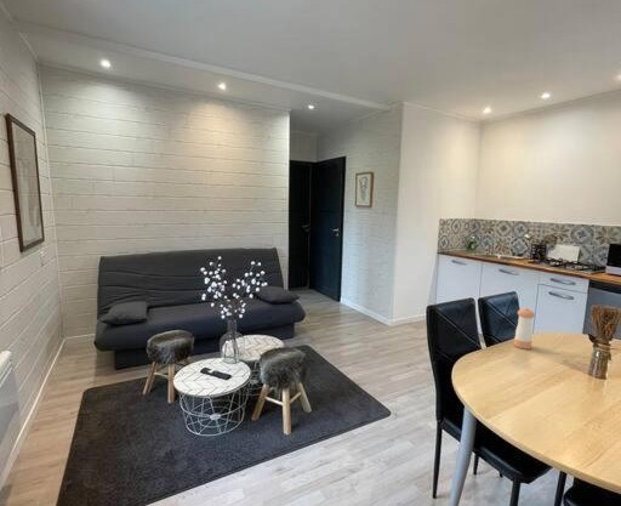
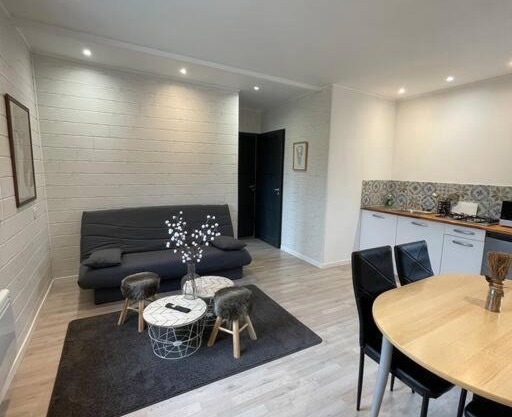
- pepper shaker (524, 326)
